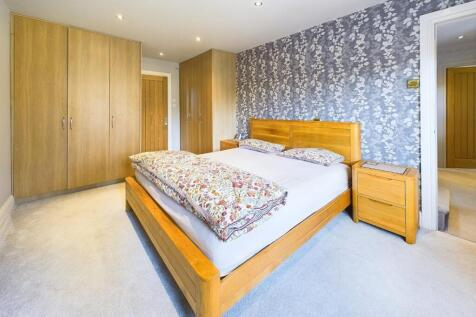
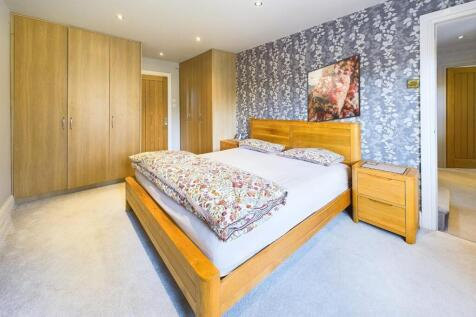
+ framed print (331, 92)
